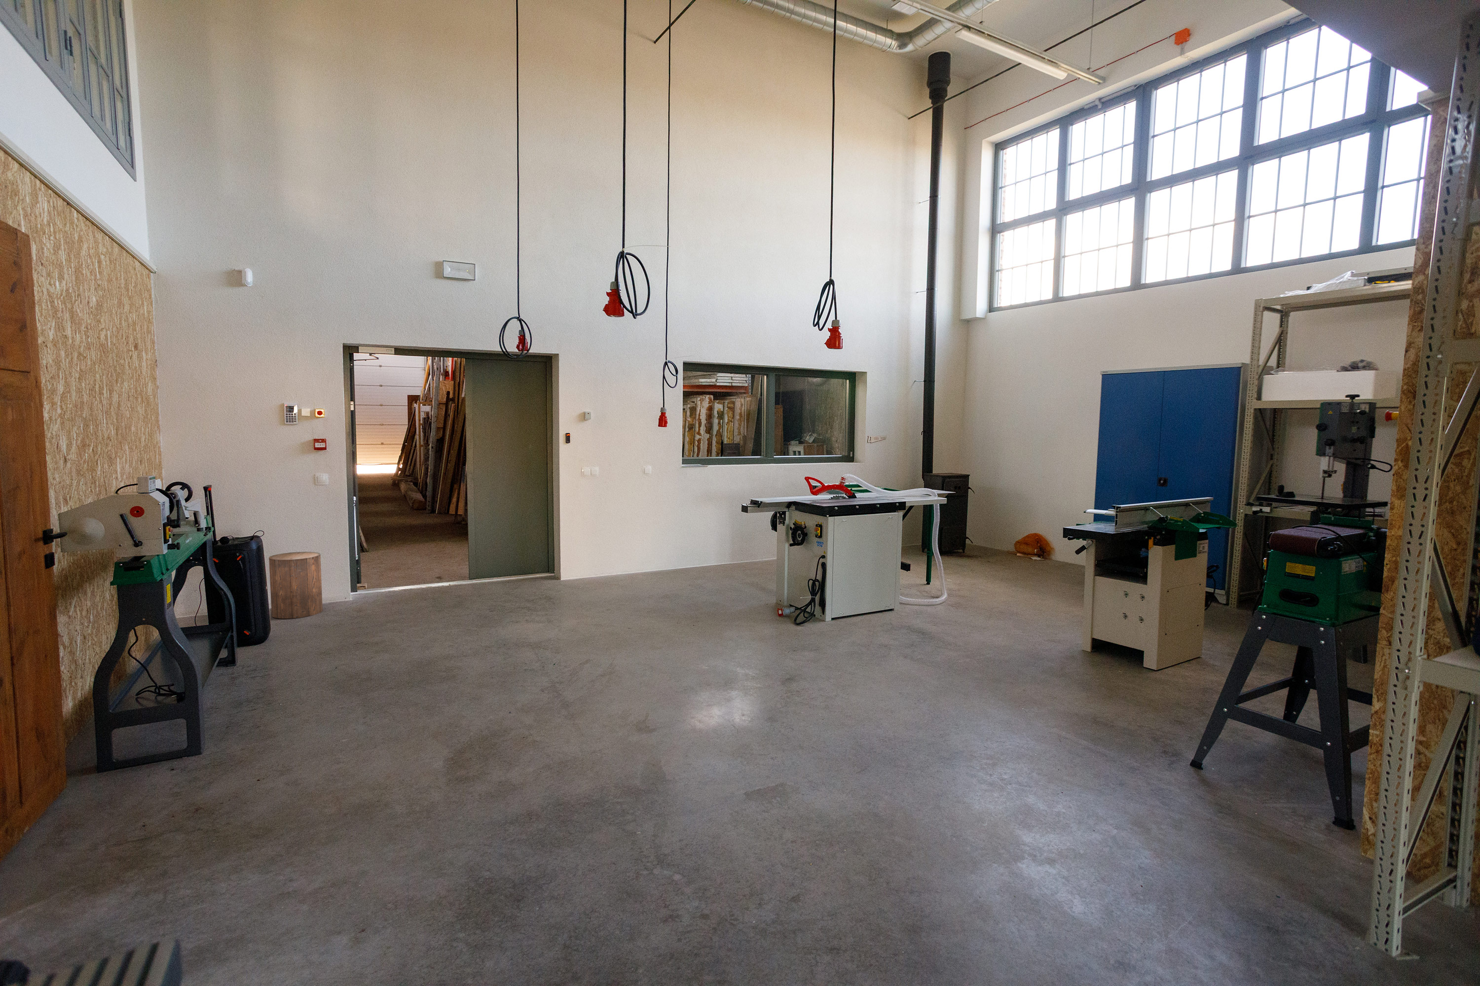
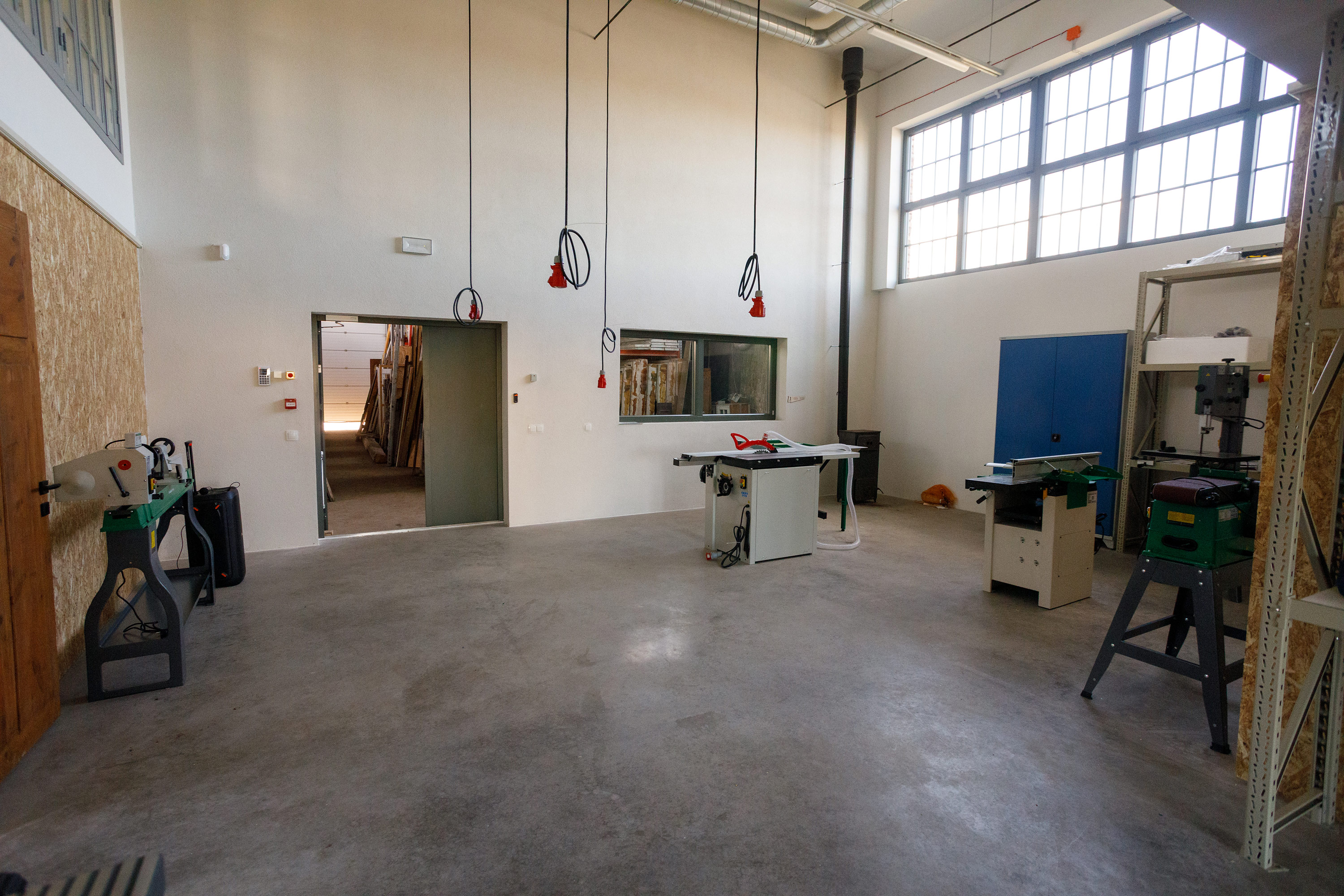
- stool (296, 584)
